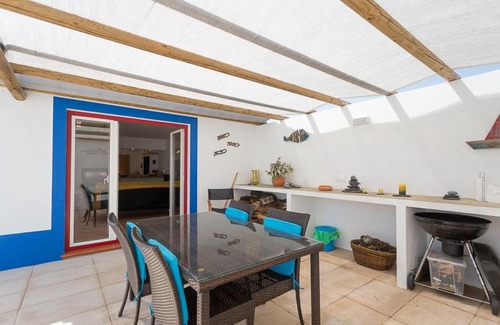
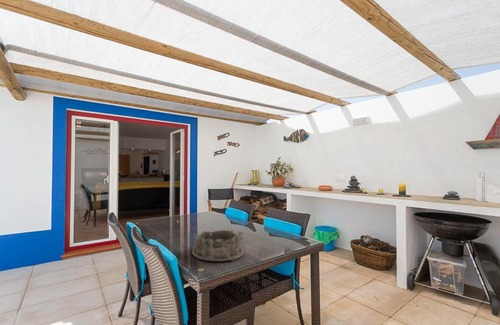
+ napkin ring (217, 242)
